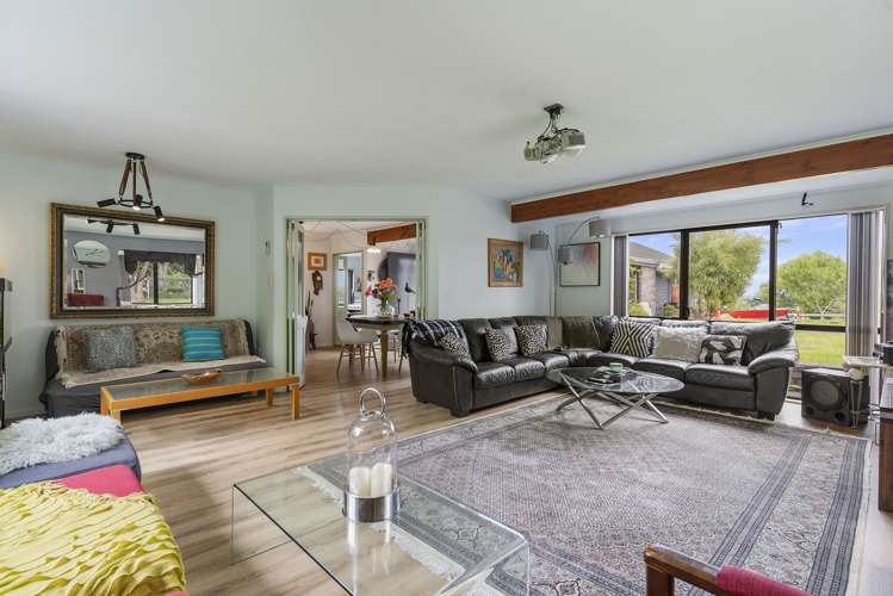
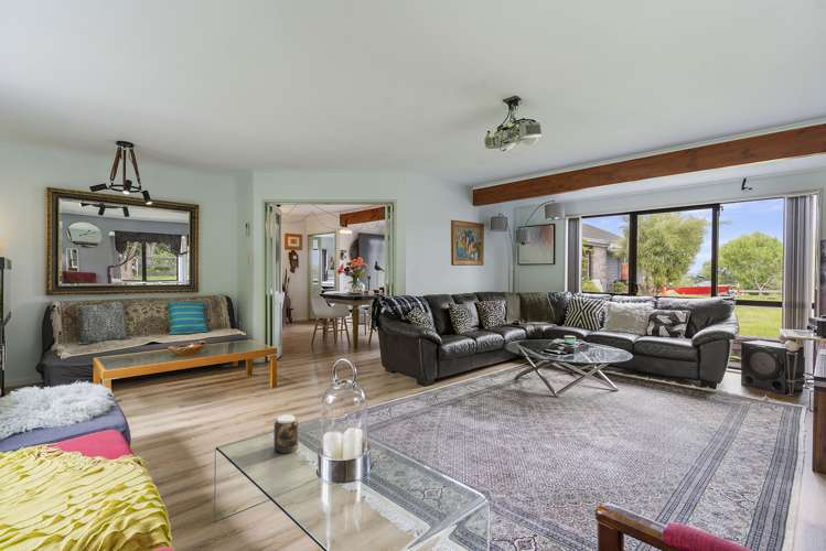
+ jar (286, 432)
